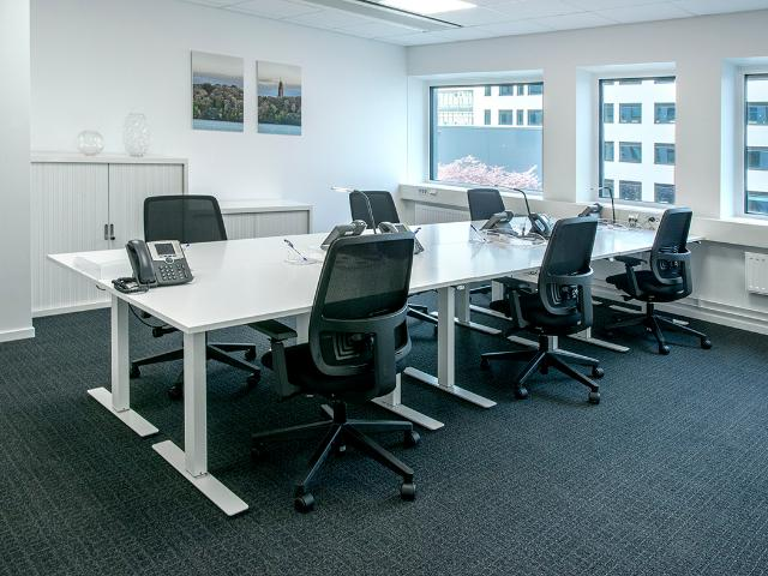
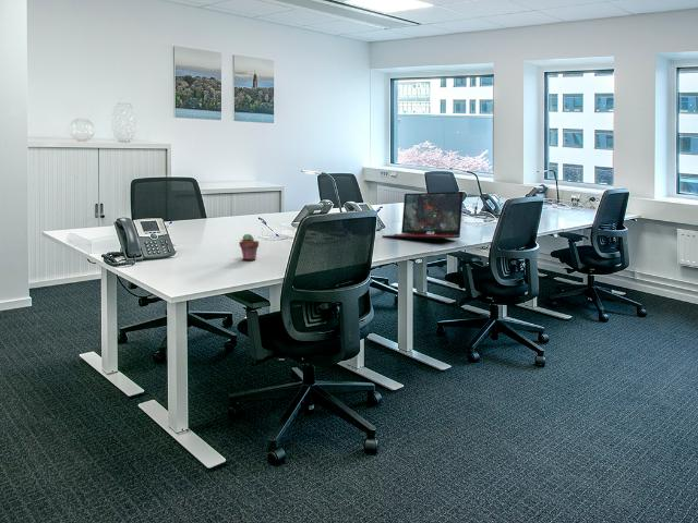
+ potted succulent (249, 246)
+ laptop (422, 215)
